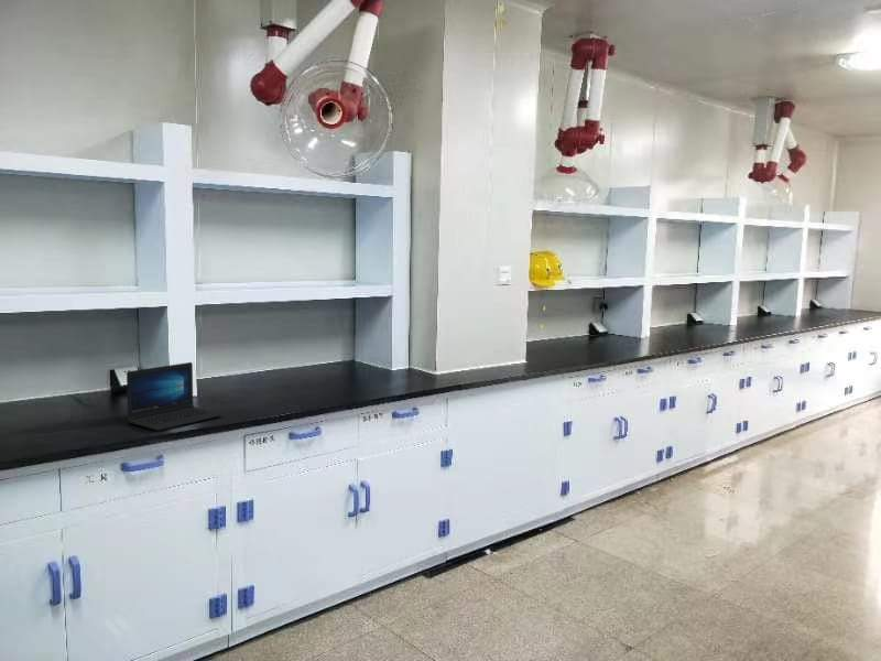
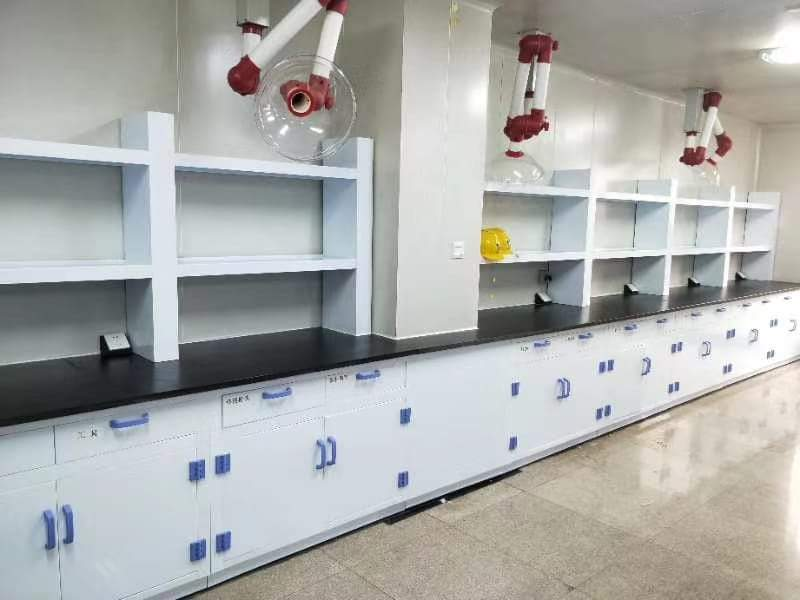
- laptop (174, 394)
